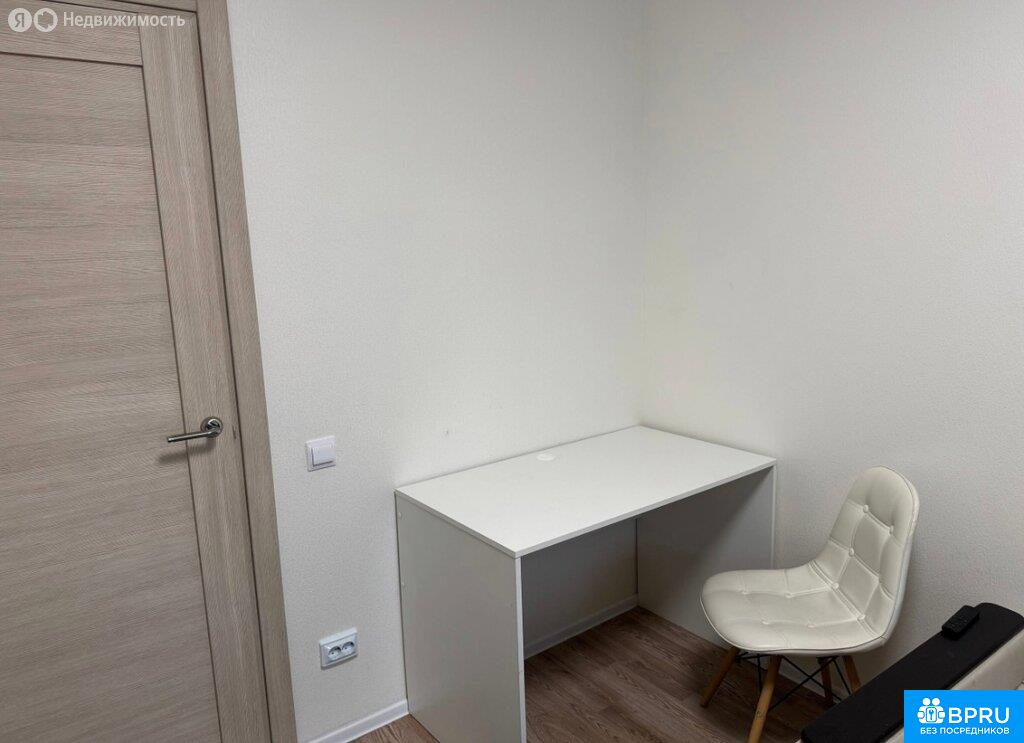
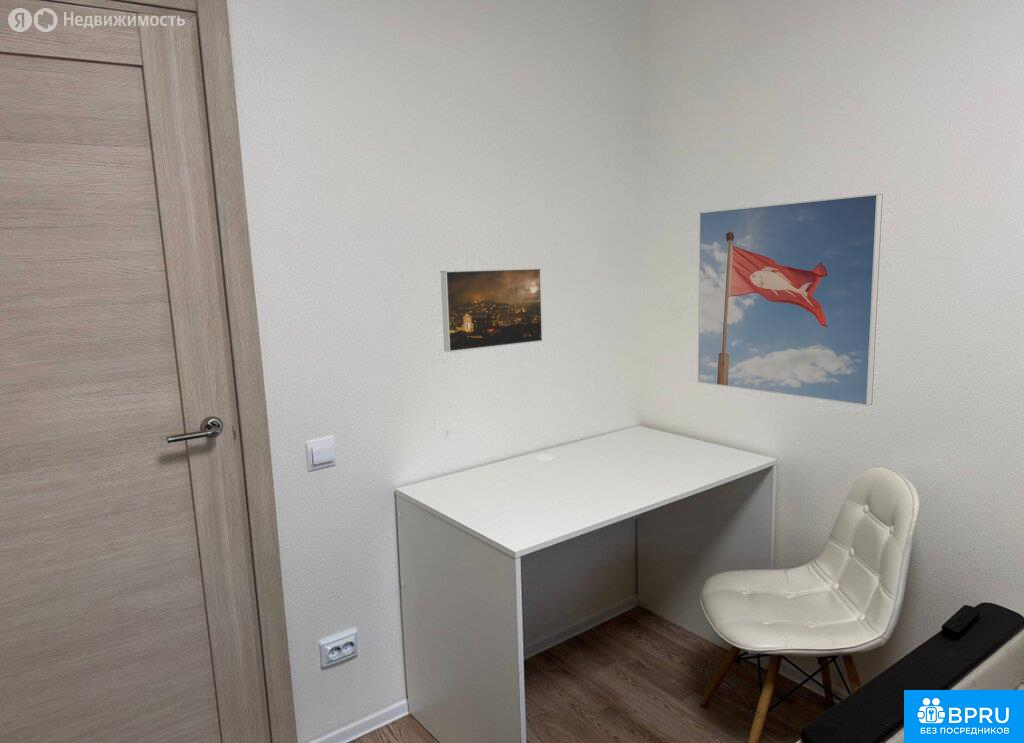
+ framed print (494, 308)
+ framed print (778, 300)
